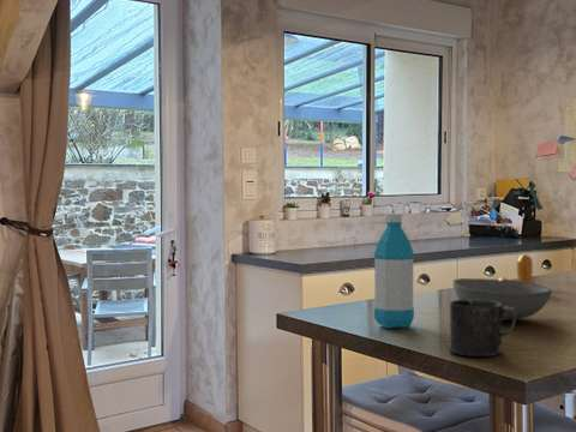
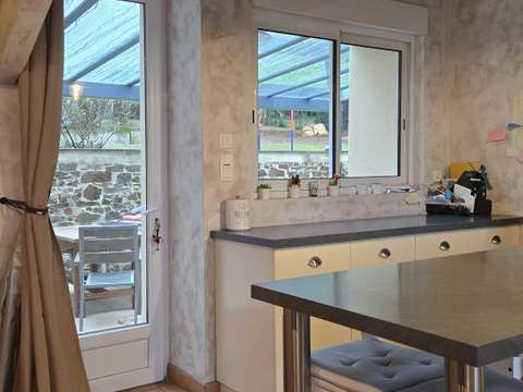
- water bottle (394, 269)
- mug (481, 326)
- bowl (500, 300)
- pepper shaker (517, 271)
